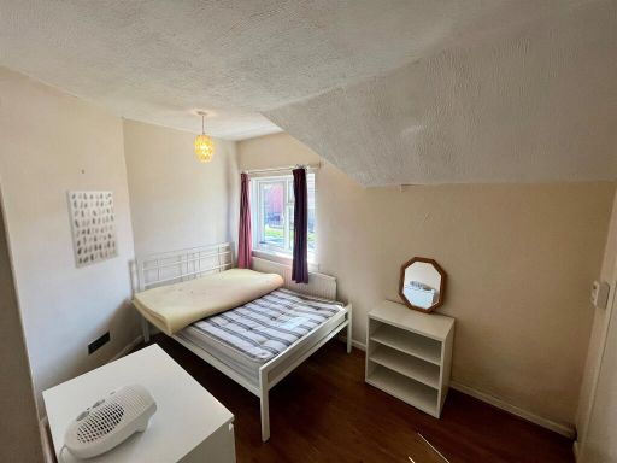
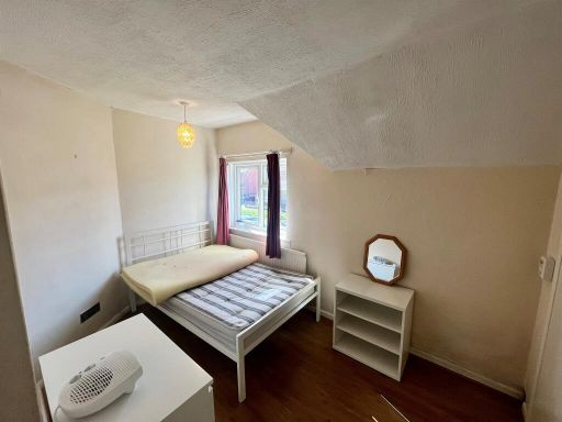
- wall art (94, 227)
